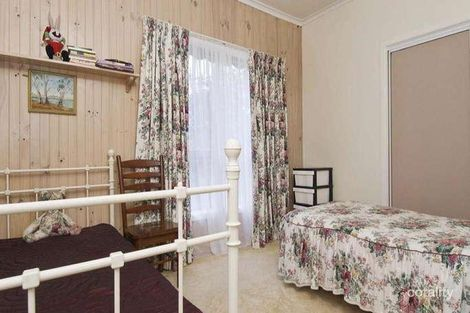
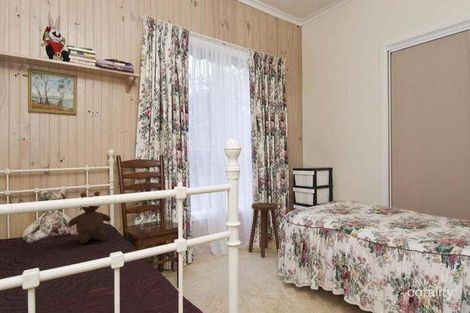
+ teddy bear (91, 216)
+ stool (264, 228)
